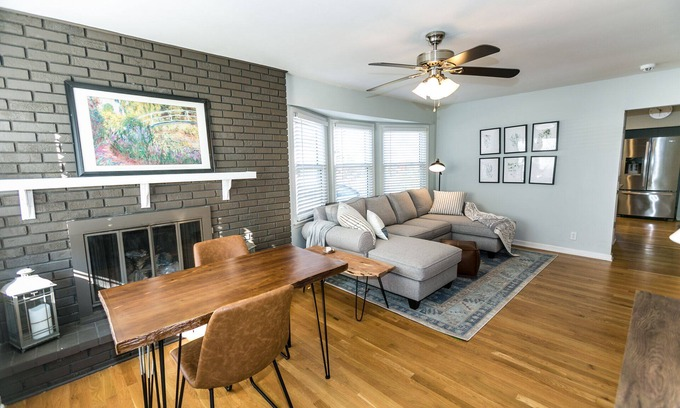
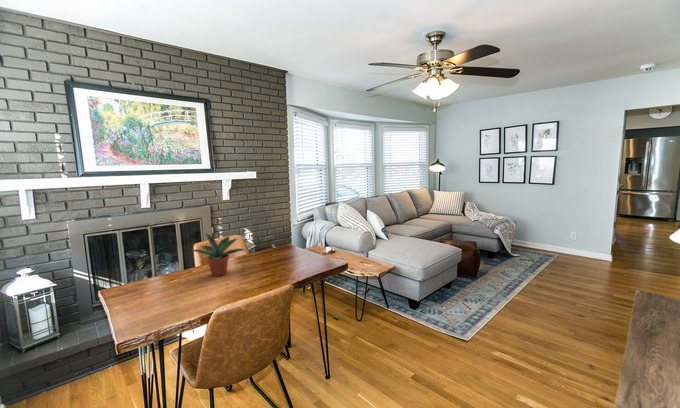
+ potted plant (218, 253)
